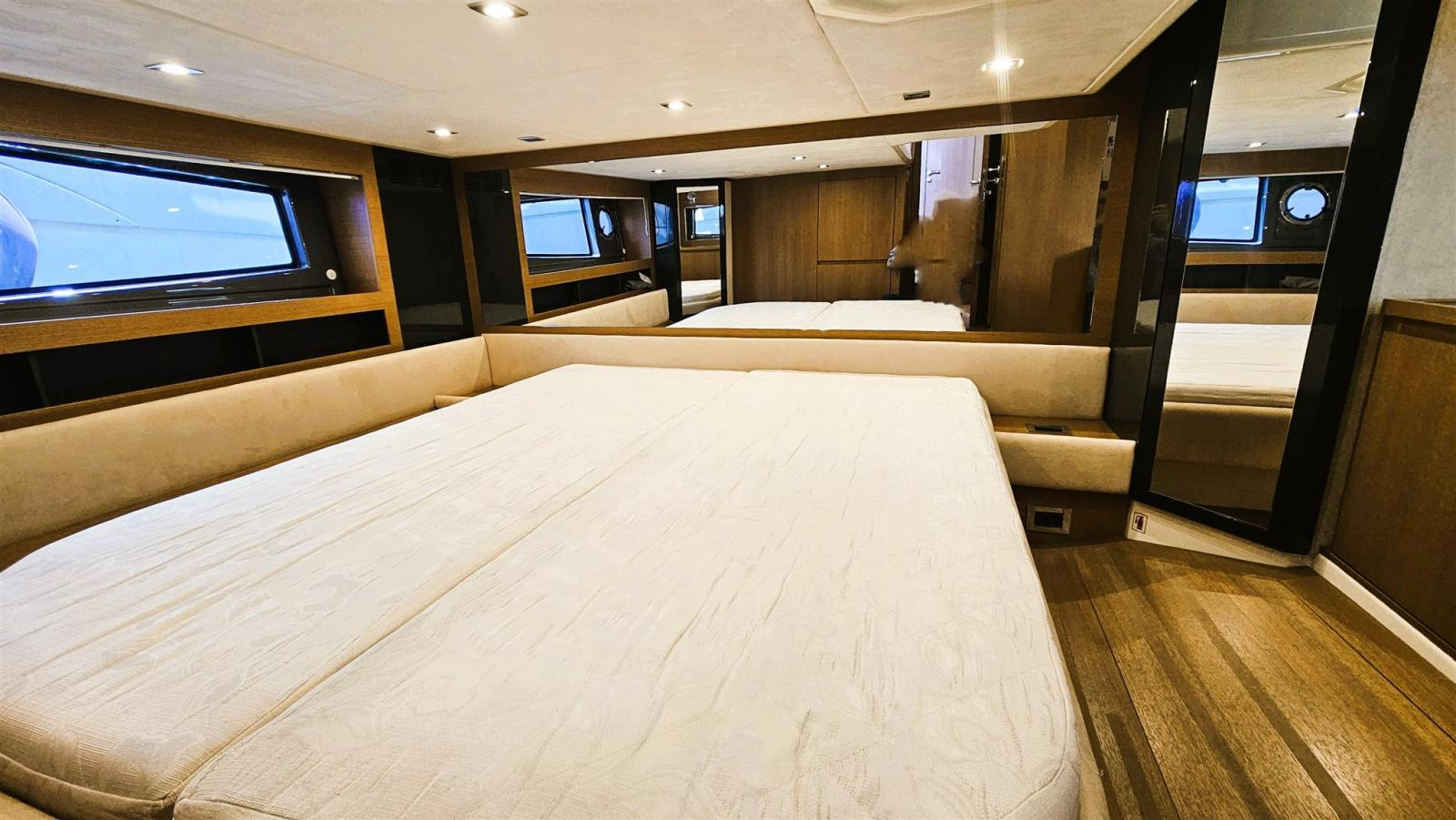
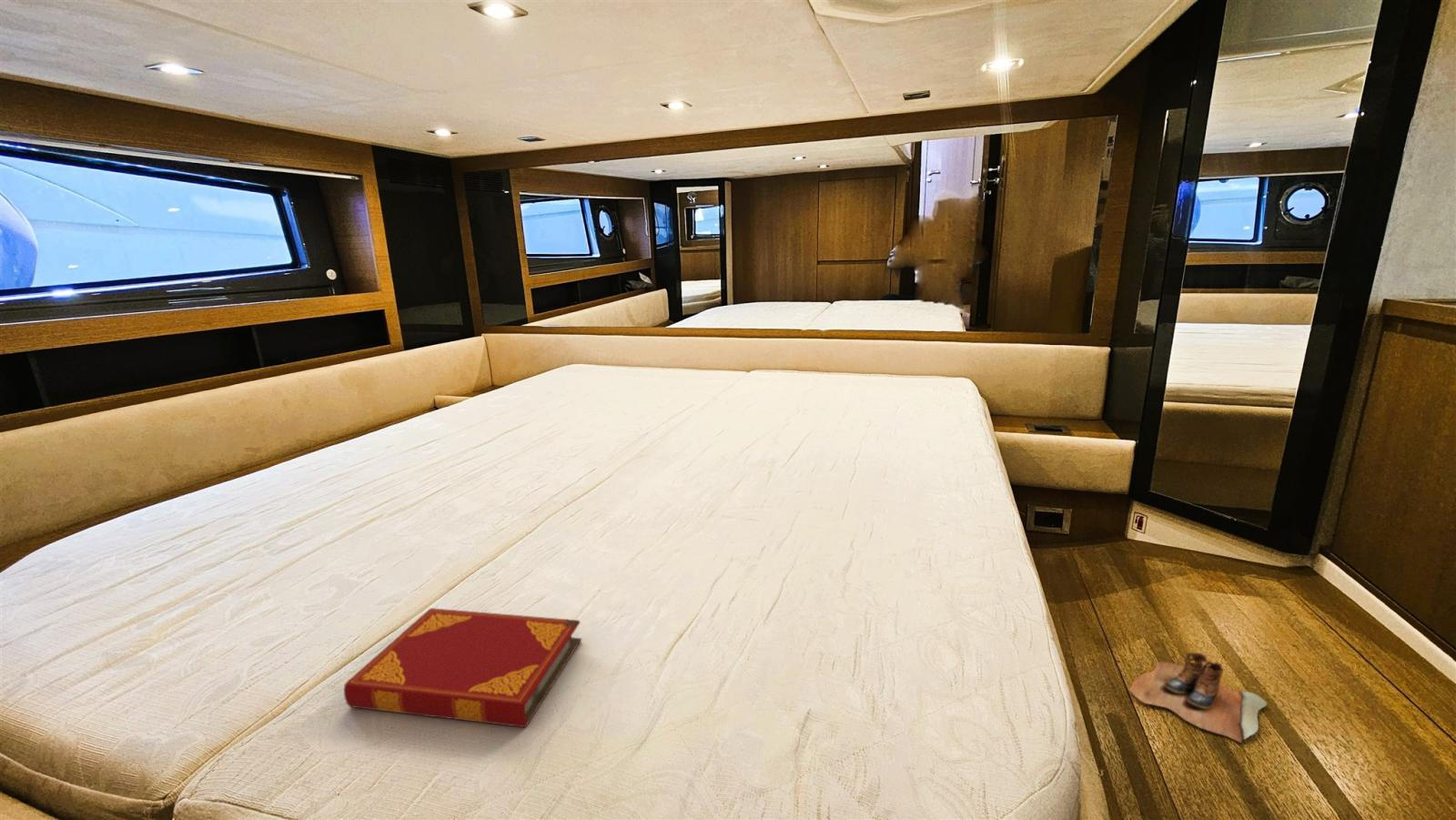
+ hardback book (471, 661)
+ boots (1198, 682)
